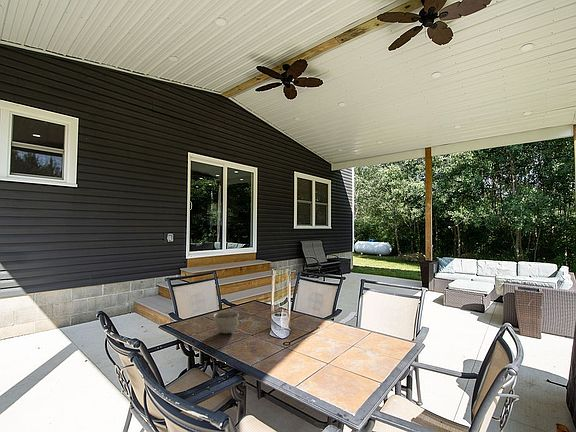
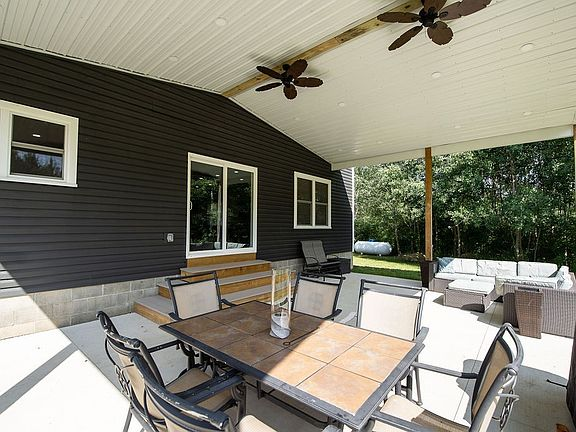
- bowl (226, 323)
